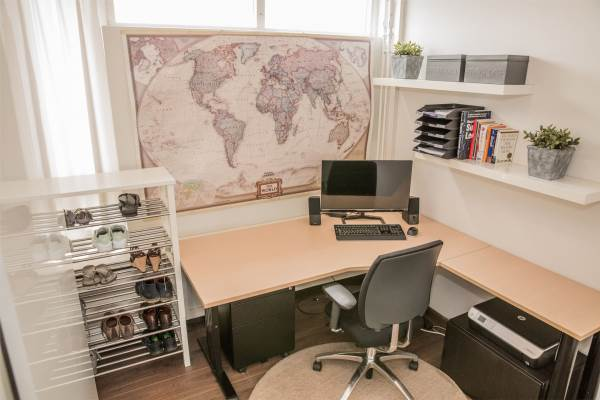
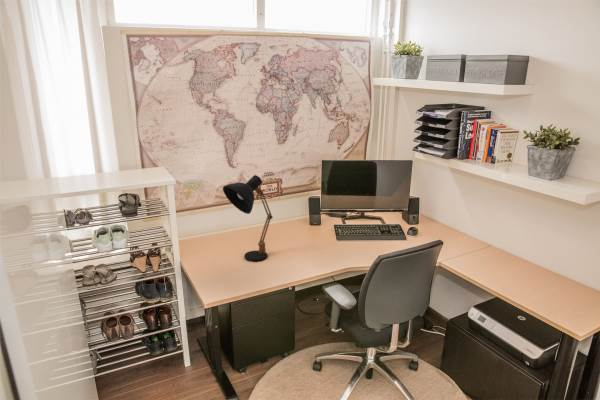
+ desk lamp (248, 213)
